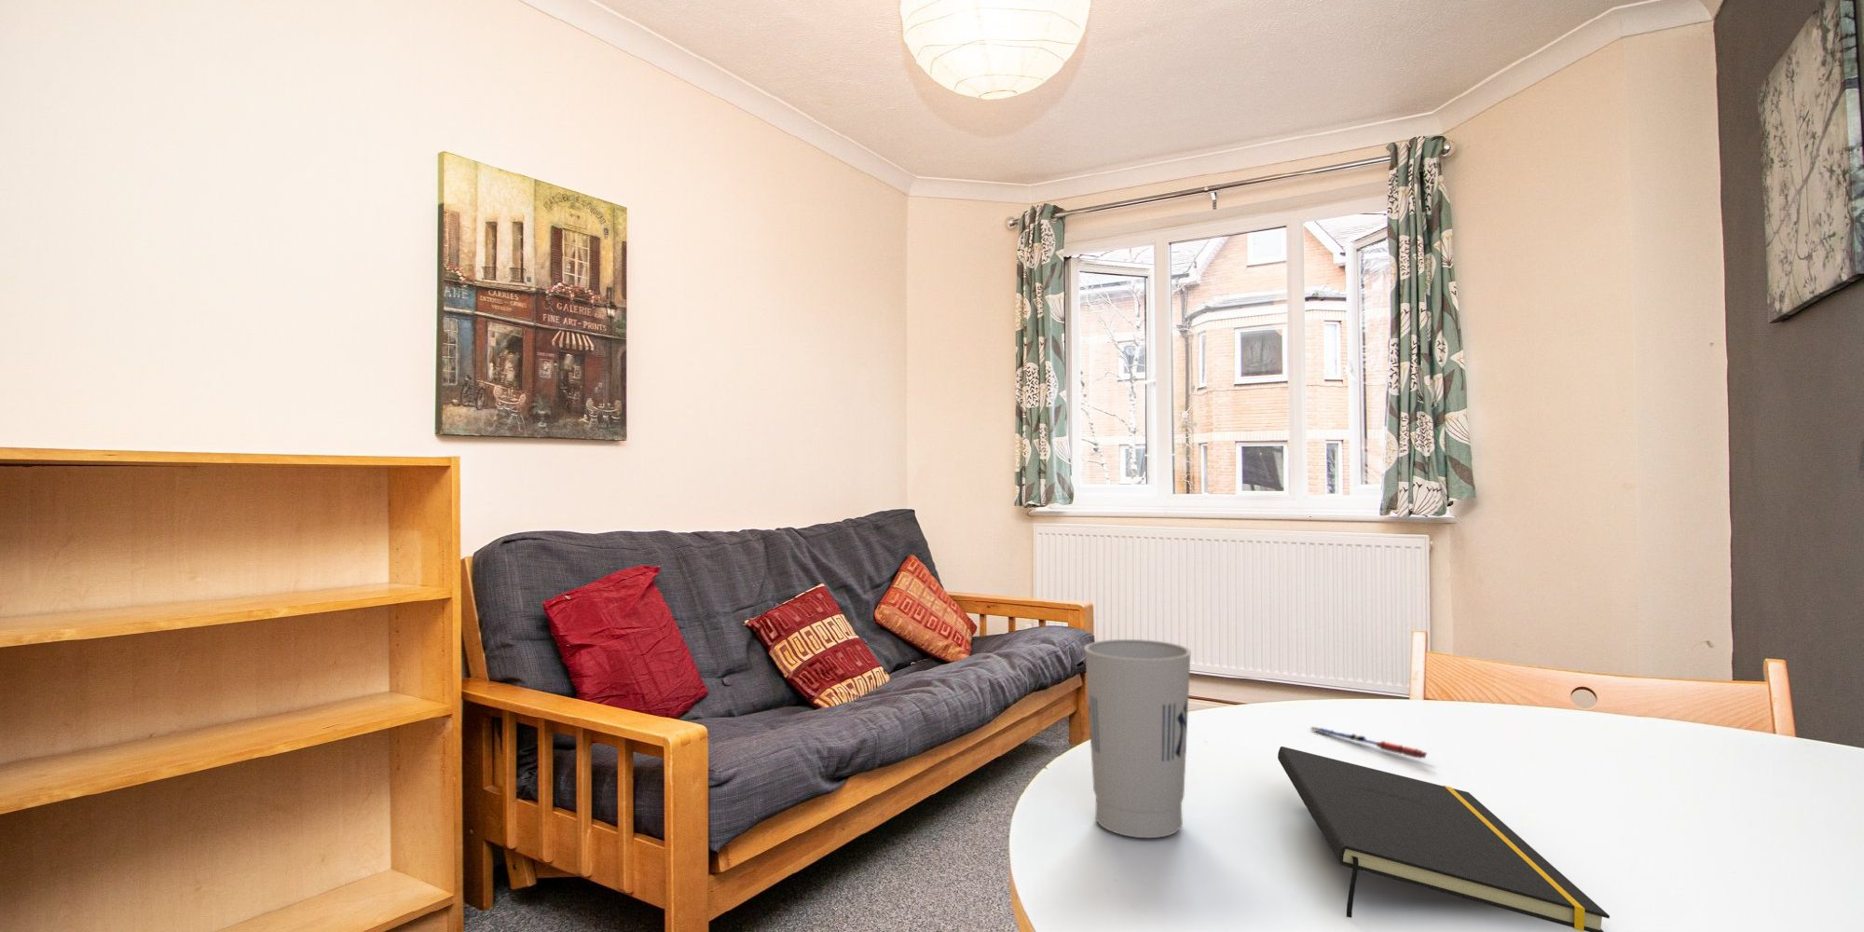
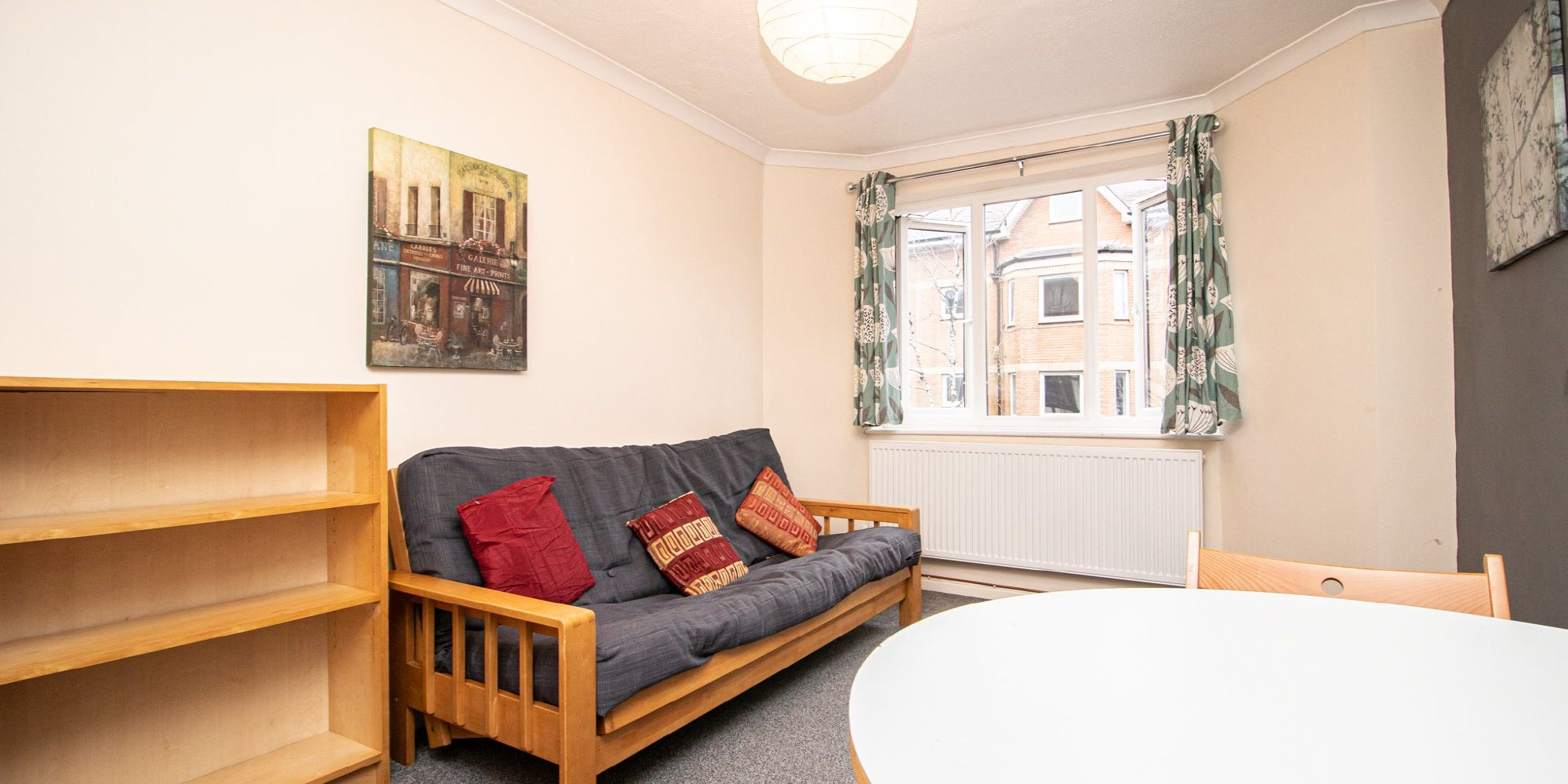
- pen (1365, 739)
- cup (1136, 735)
- notepad (1413, 823)
